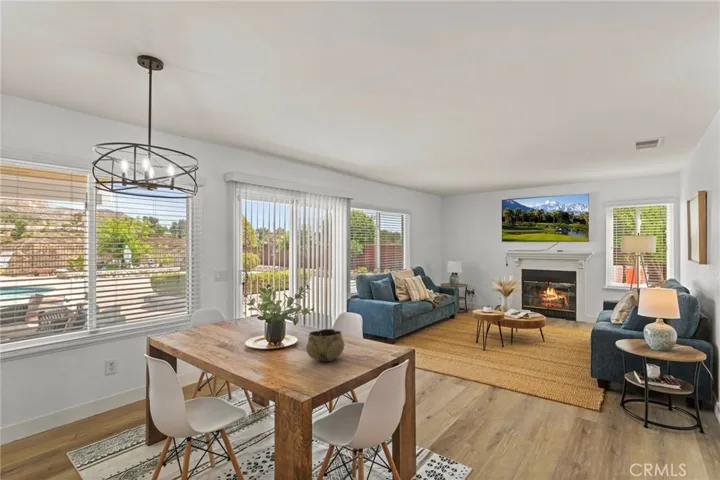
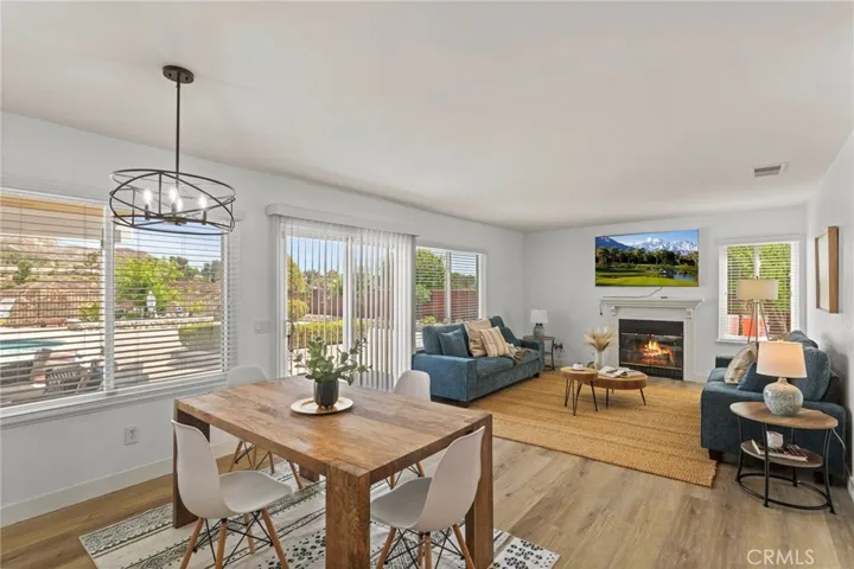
- decorative bowl (325, 345)
